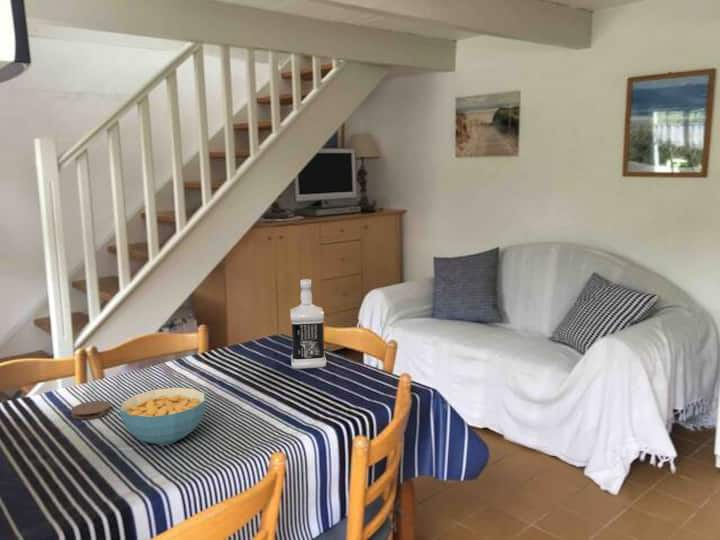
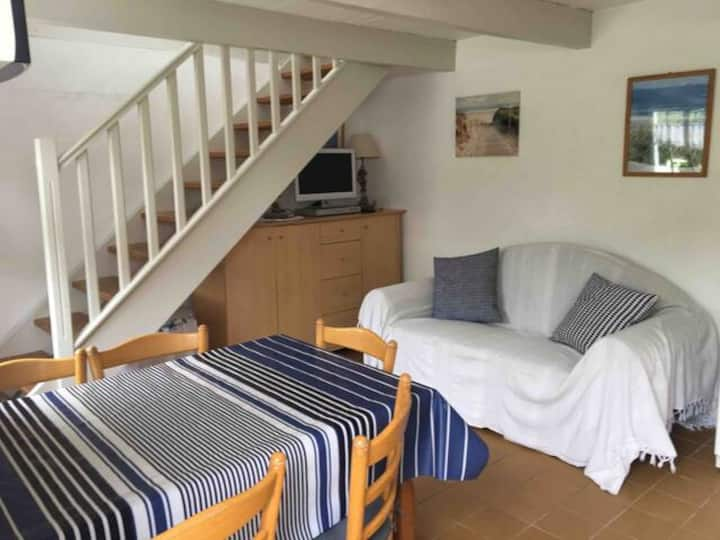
- cereal bowl (165, 420)
- bottle (307, 321)
- coaster (91, 409)
